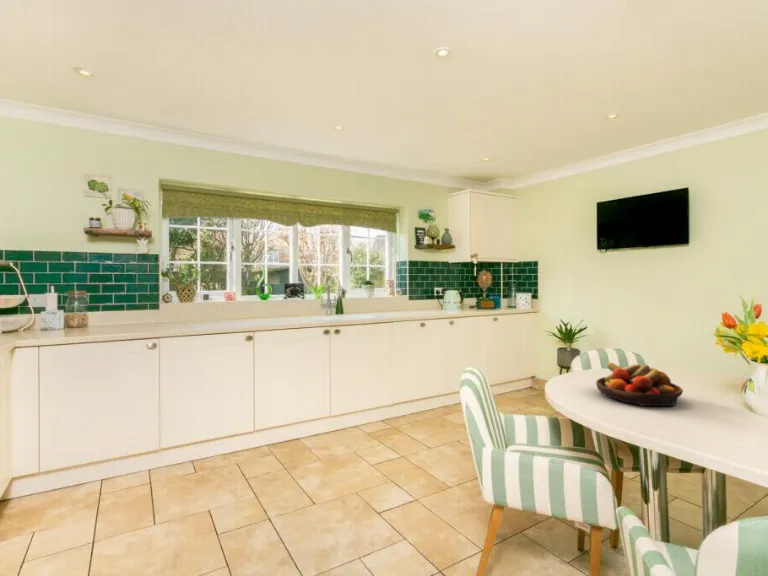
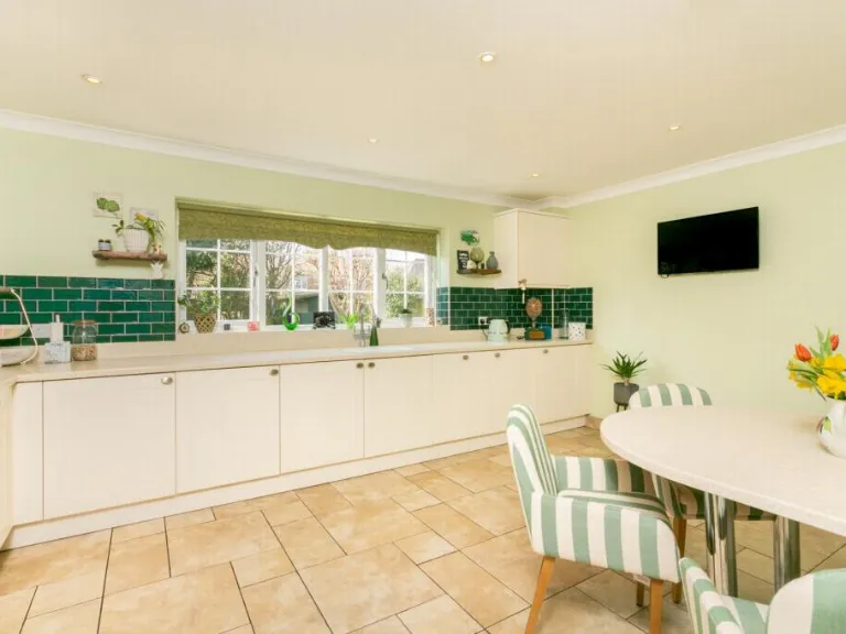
- fruit bowl (636, 381)
